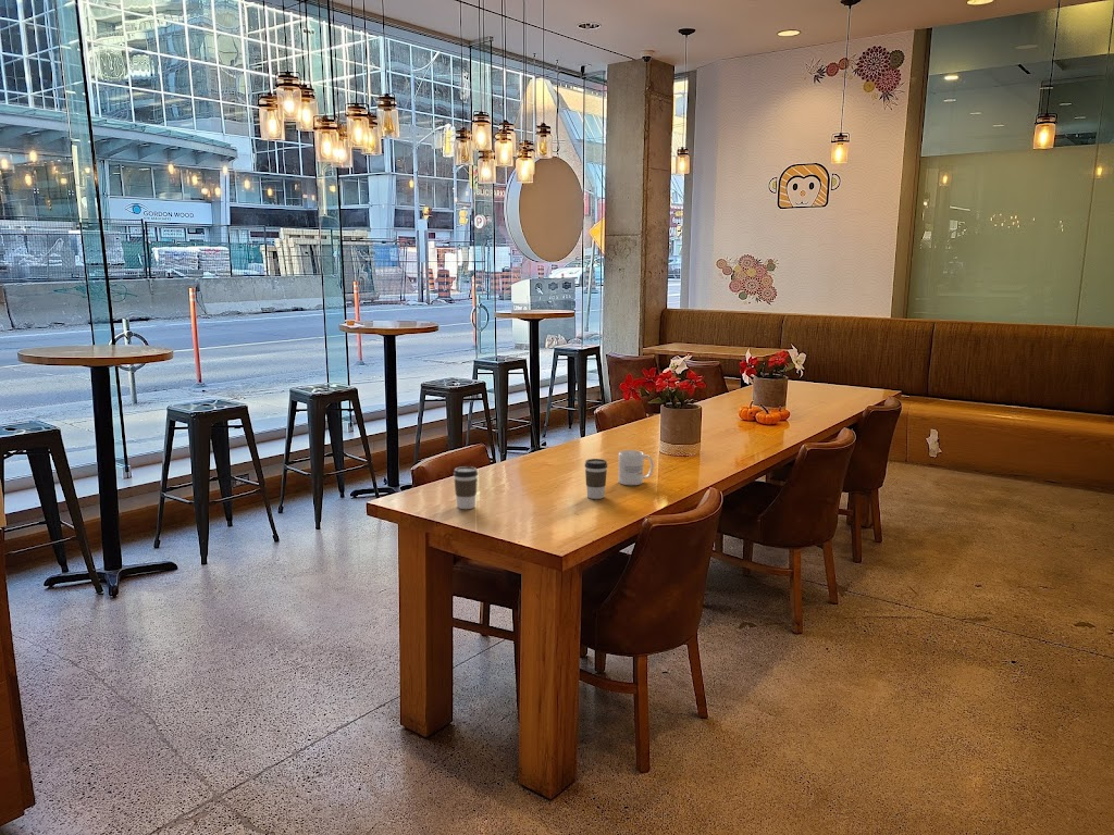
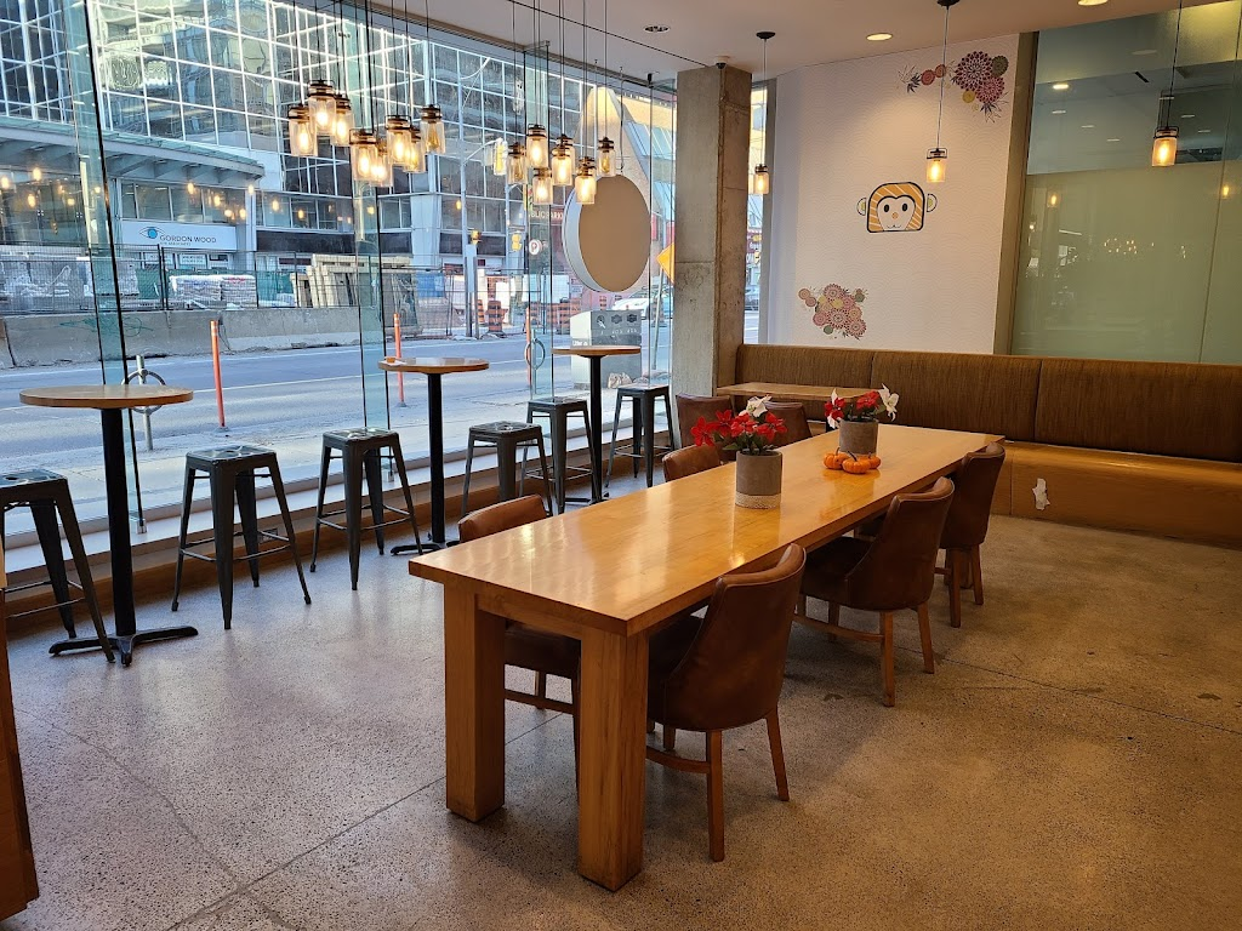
- coffee cup (466, 487)
- mug (633, 466)
- coffee cup (595, 478)
